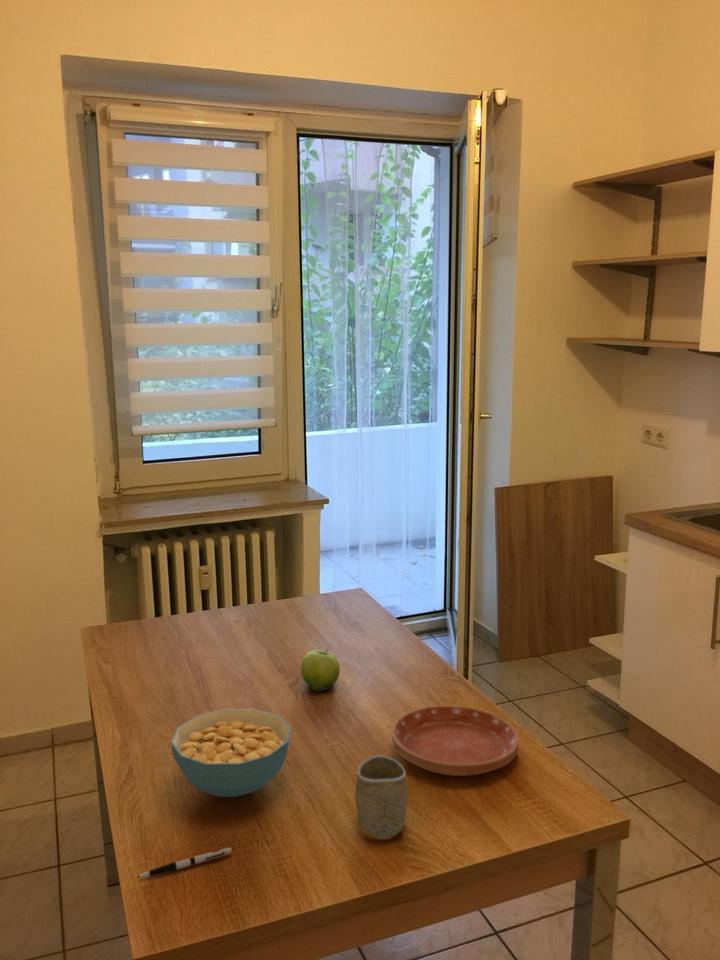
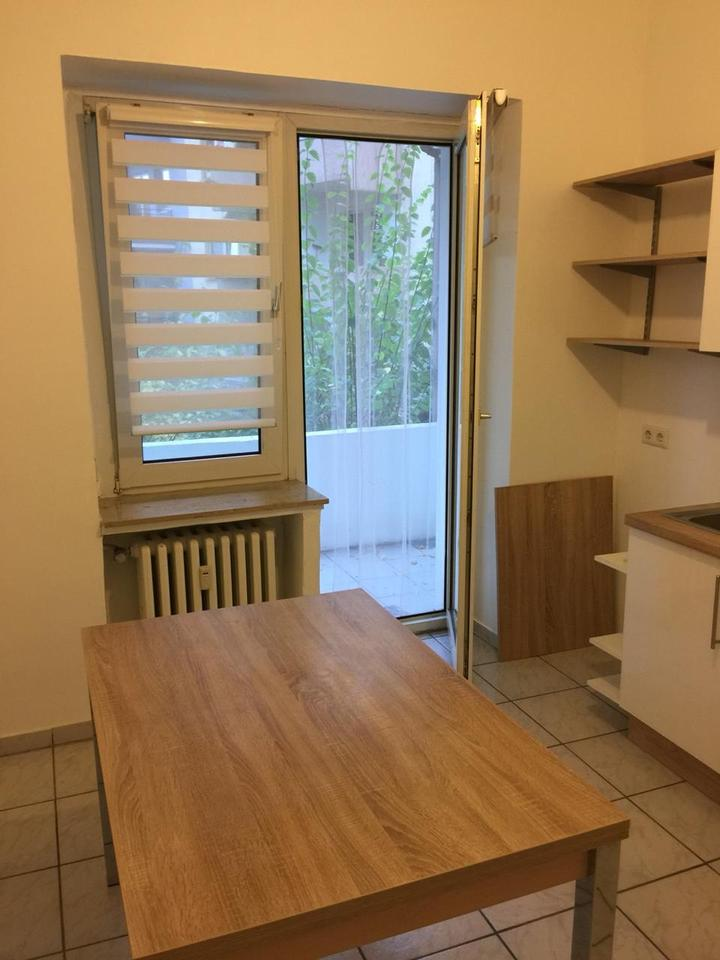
- cereal bowl (232, 761)
- pen (185, 863)
- saucer (454, 741)
- fruit (320, 668)
- cup (381, 797)
